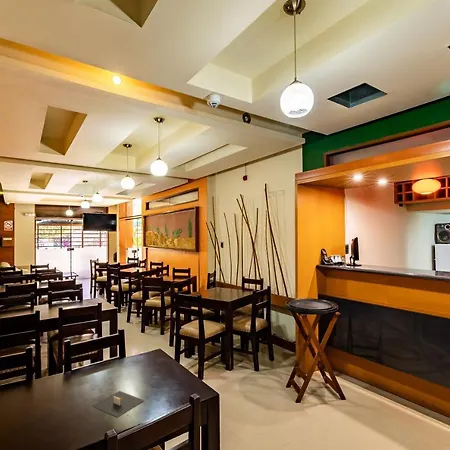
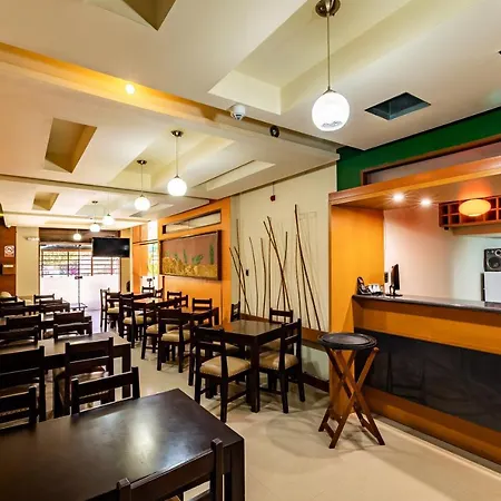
- napkin holder (118, 399)
